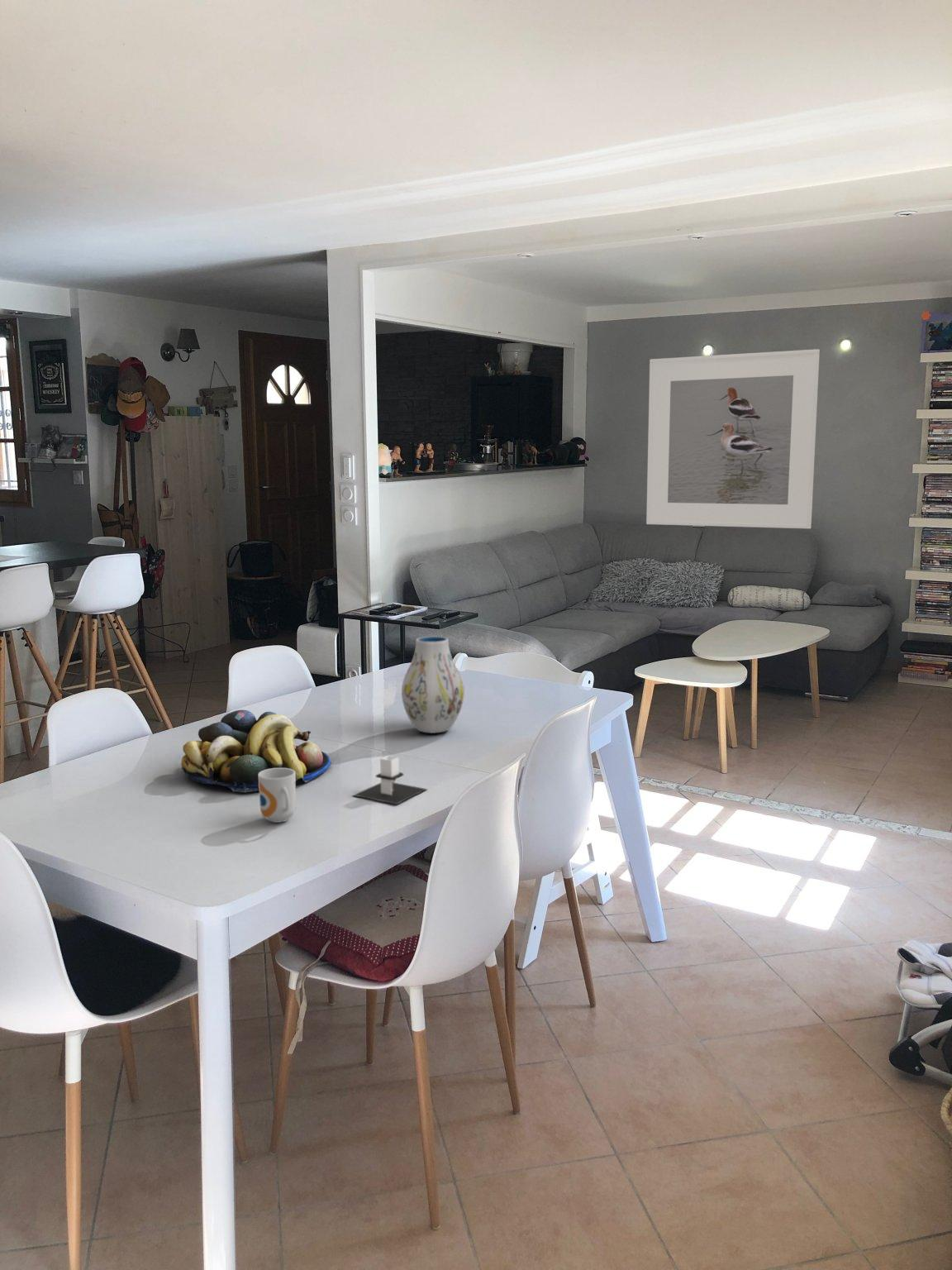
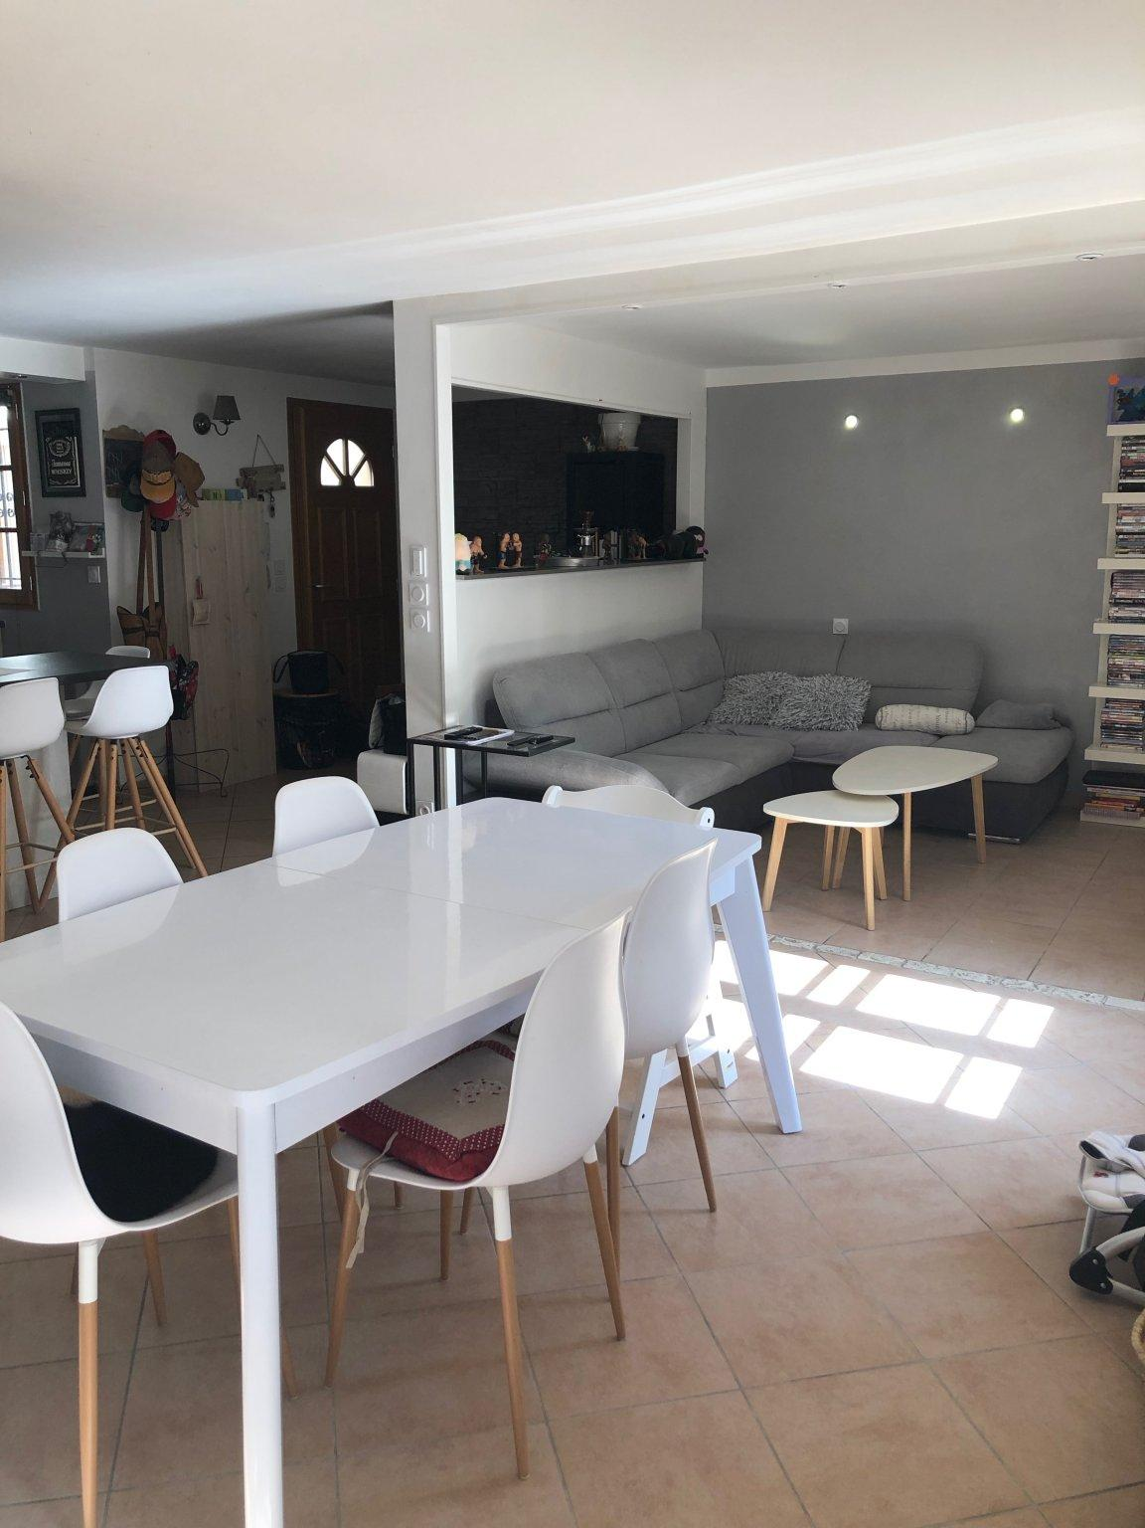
- mug (277, 797)
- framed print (728, 442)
- vase (432, 685)
- fruit bowl (259, 742)
- architectural model (390, 775)
